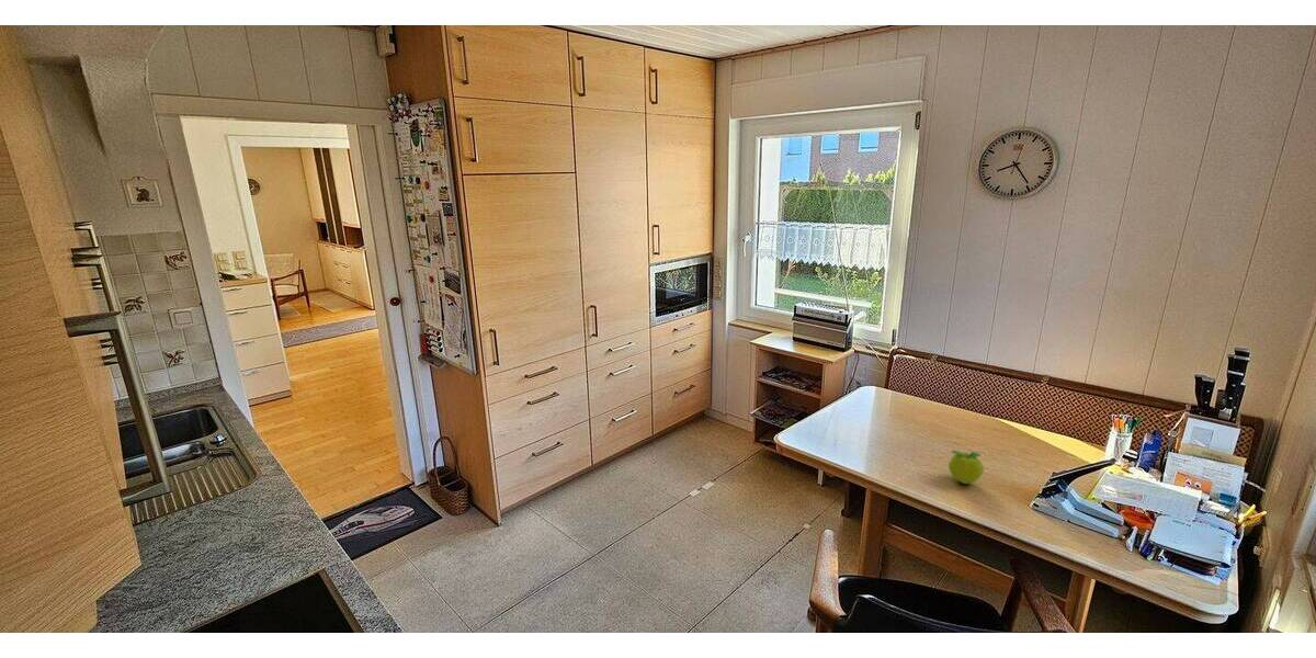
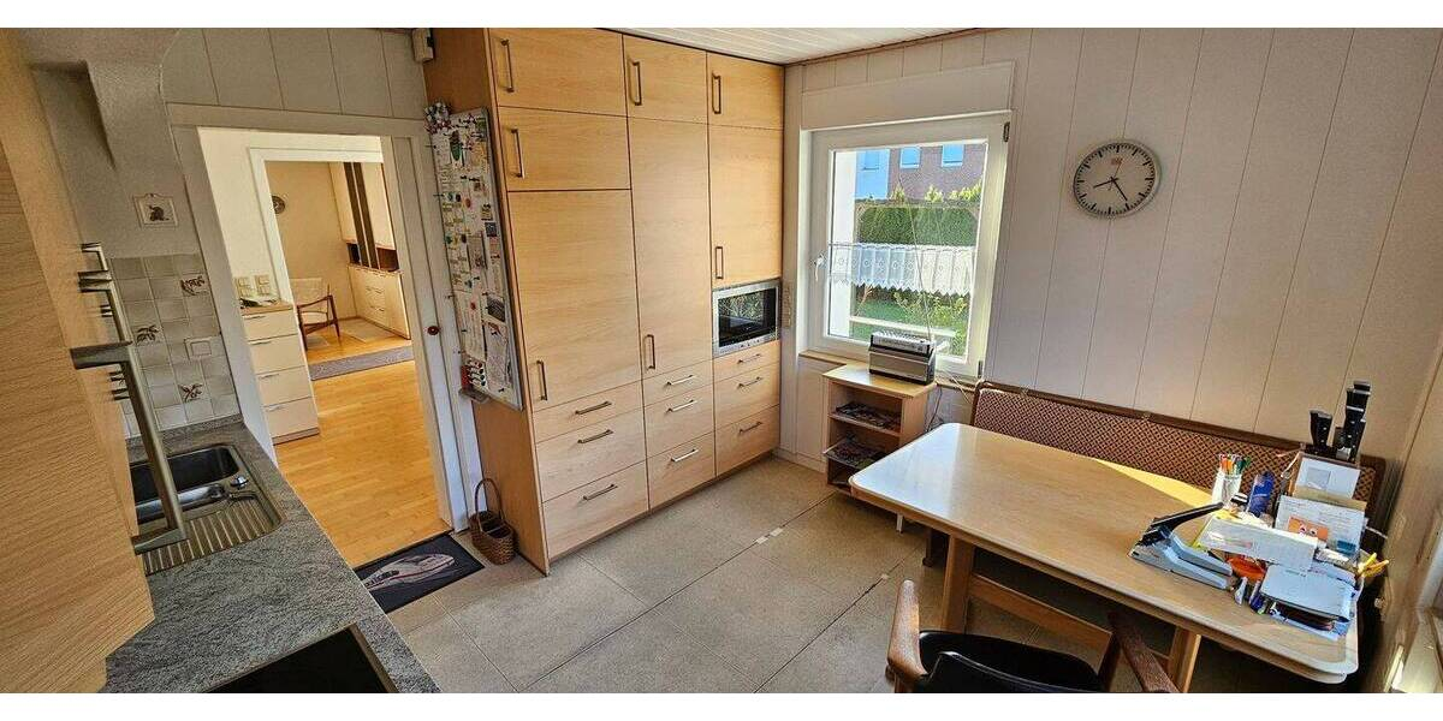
- fruit (965, 466)
